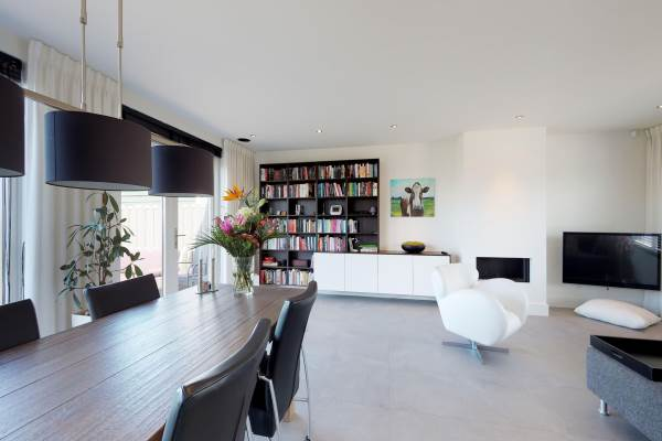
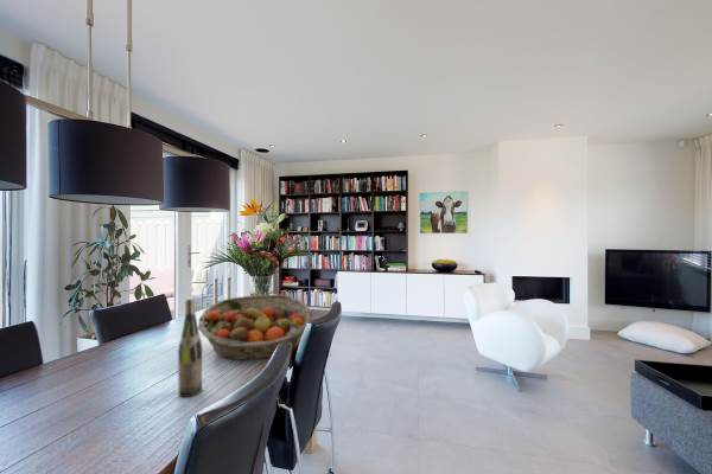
+ fruit basket (258, 324)
+ wine bottle (190, 345)
